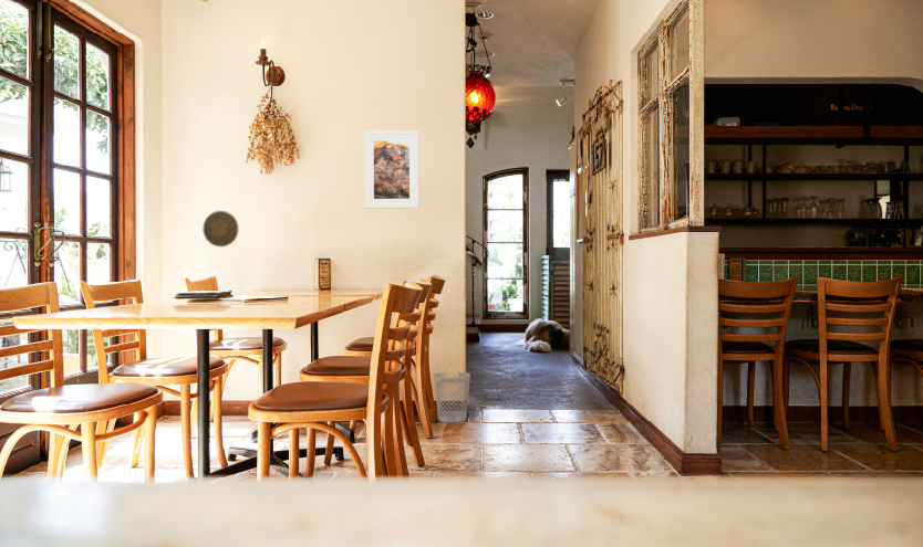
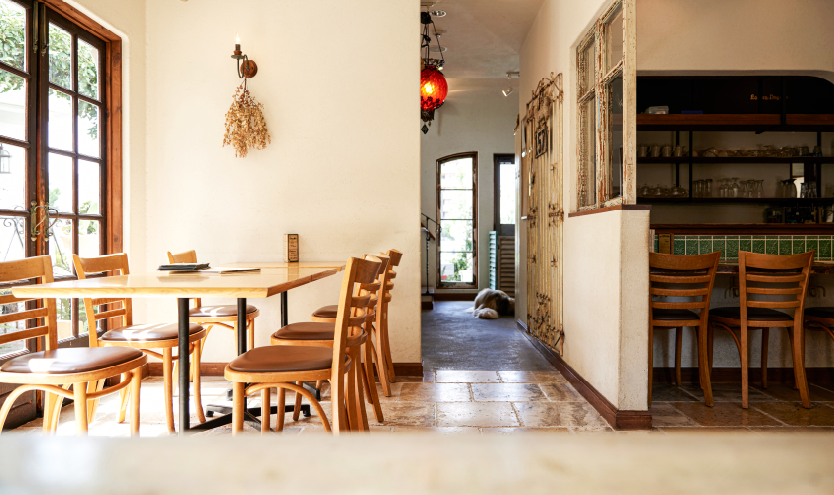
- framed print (391, 169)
- decorative plate (219, 229)
- wastebasket (452, 396)
